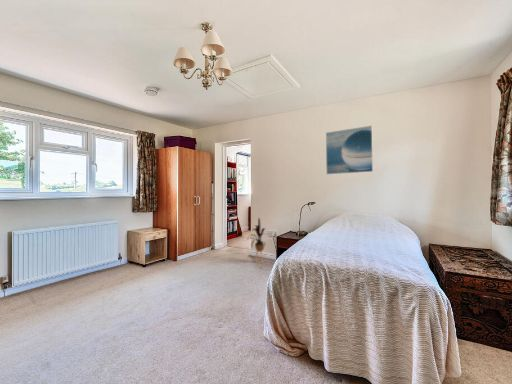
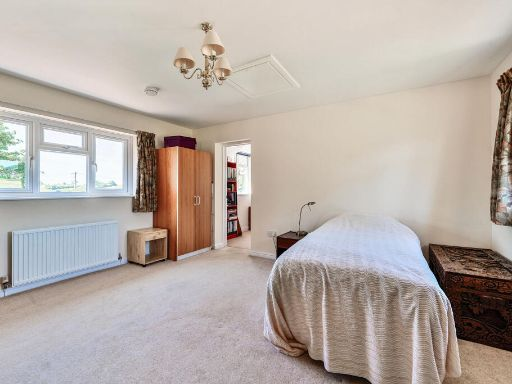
- house plant (257, 239)
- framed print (348, 151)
